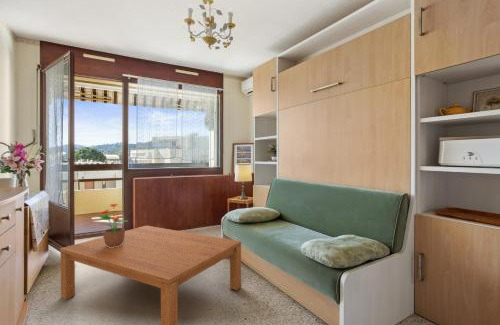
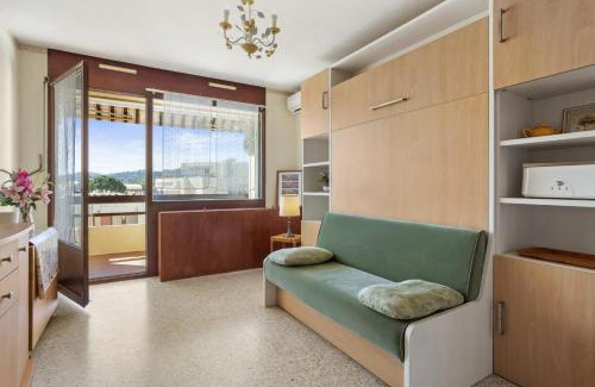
- potted flower (115, 222)
- coffee table (154, 268)
